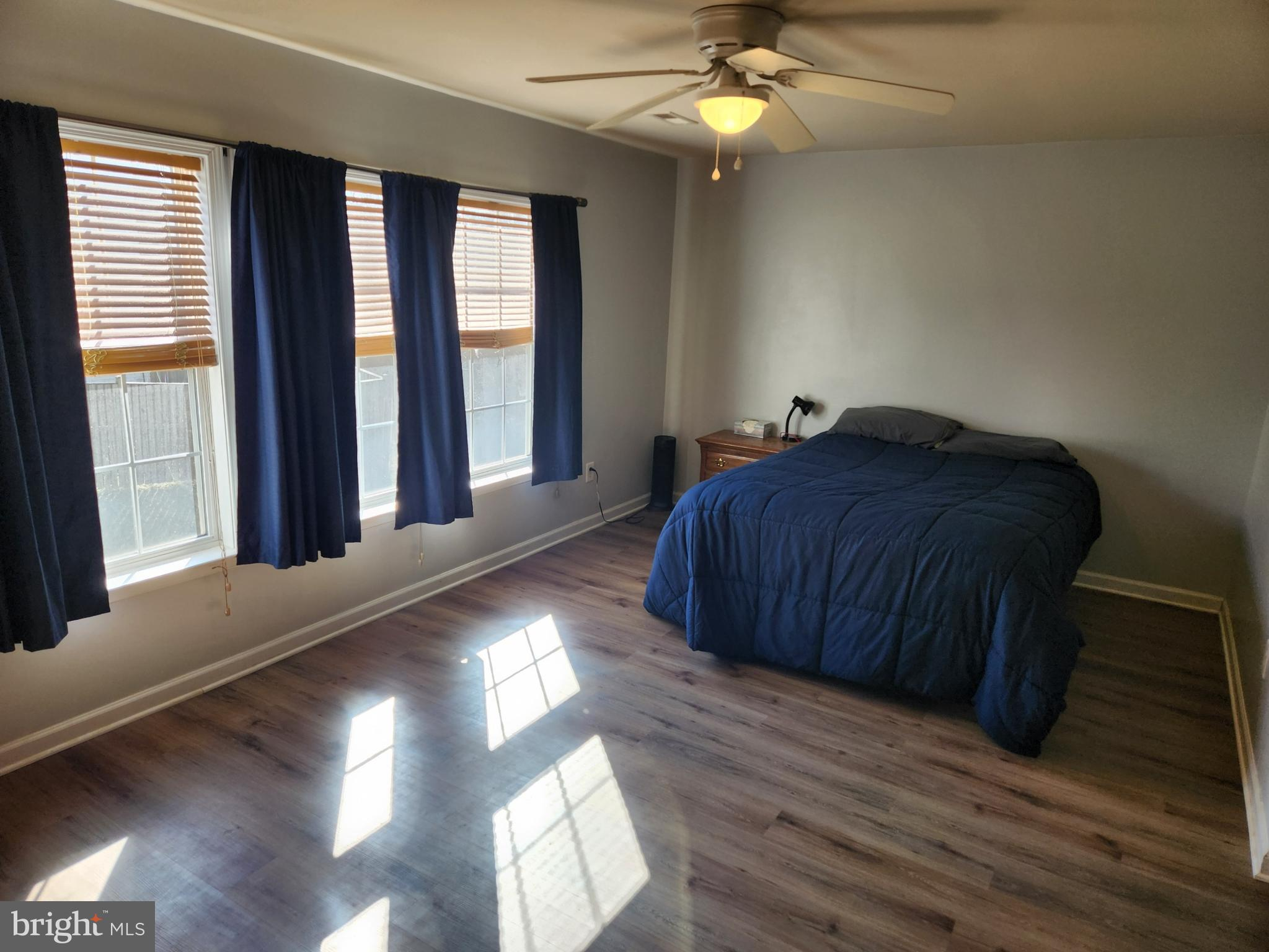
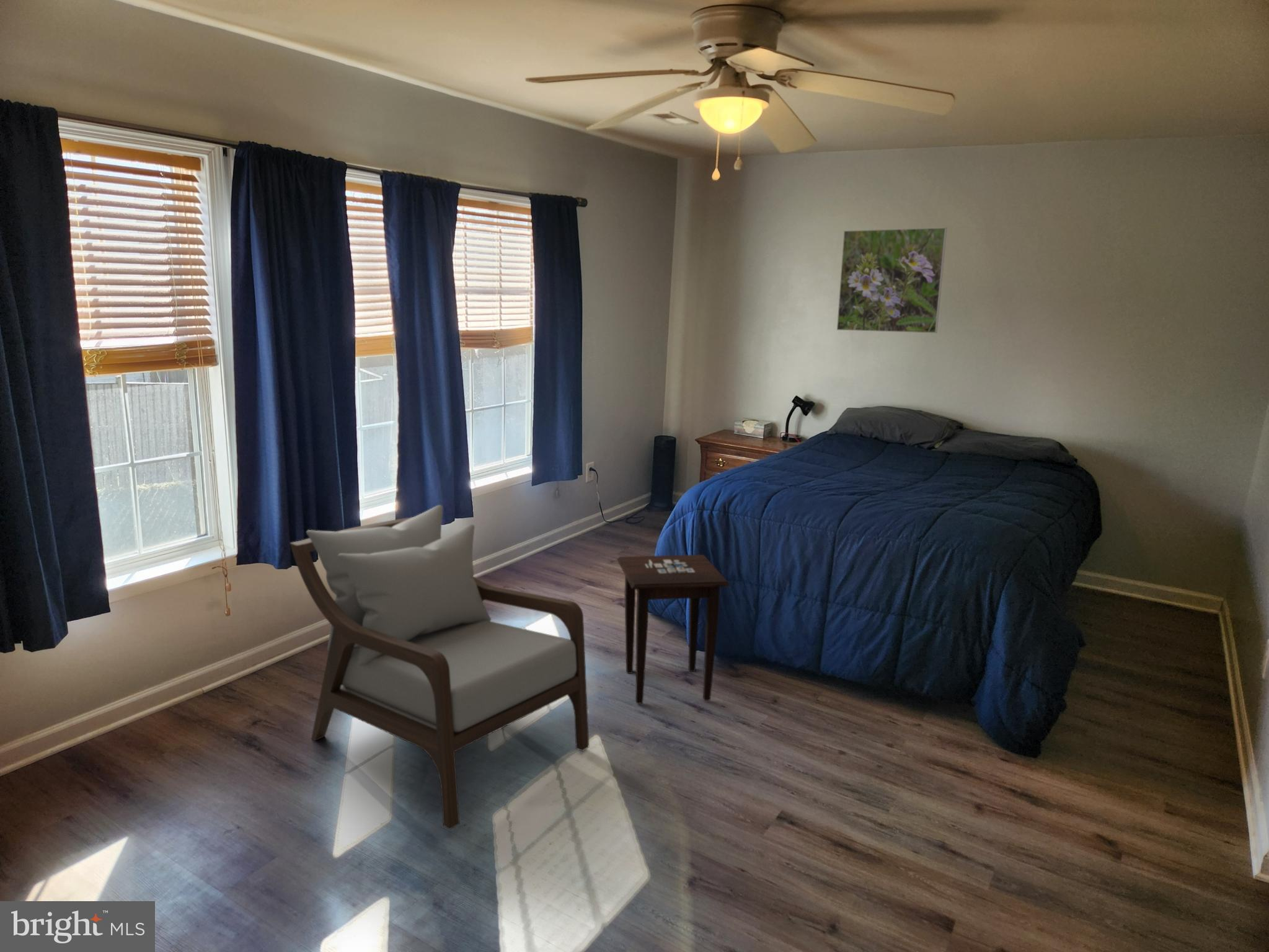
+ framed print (890, 281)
+ side table (689, 626)
+ armchair (436, 638)
